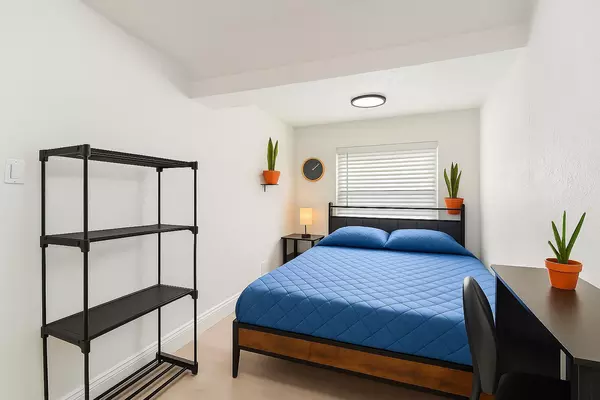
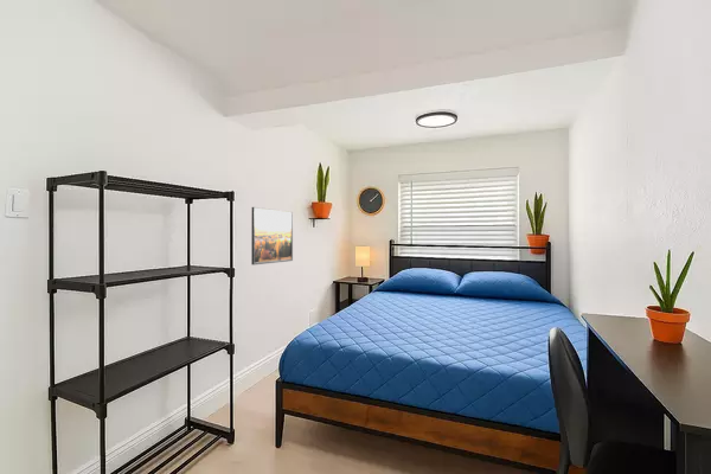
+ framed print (274, 236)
